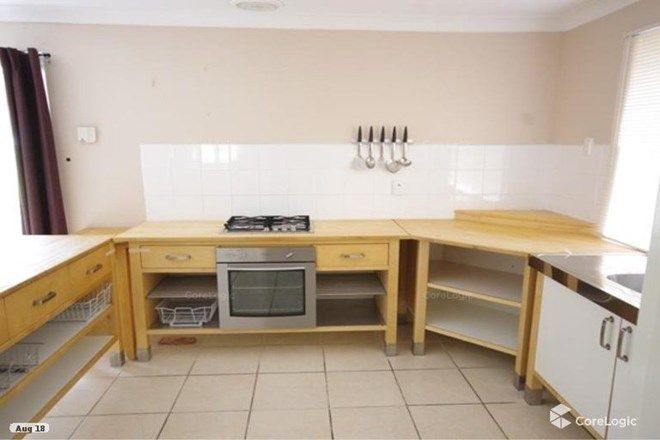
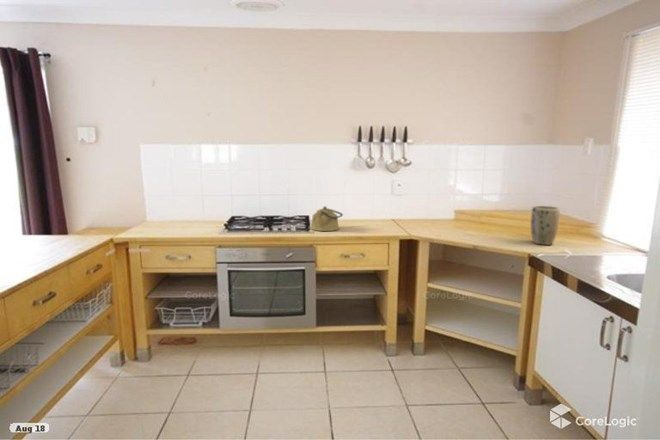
+ plant pot (544, 225)
+ kettle (326, 217)
